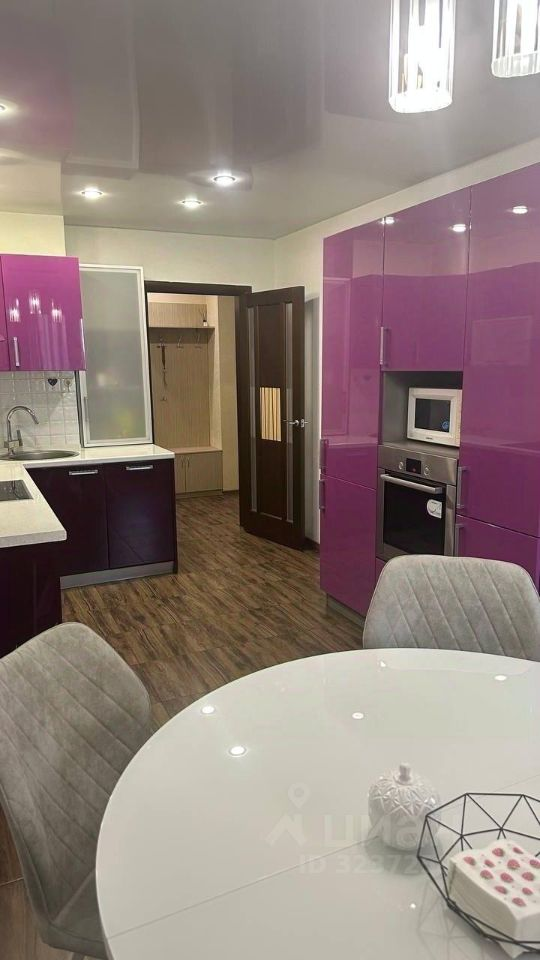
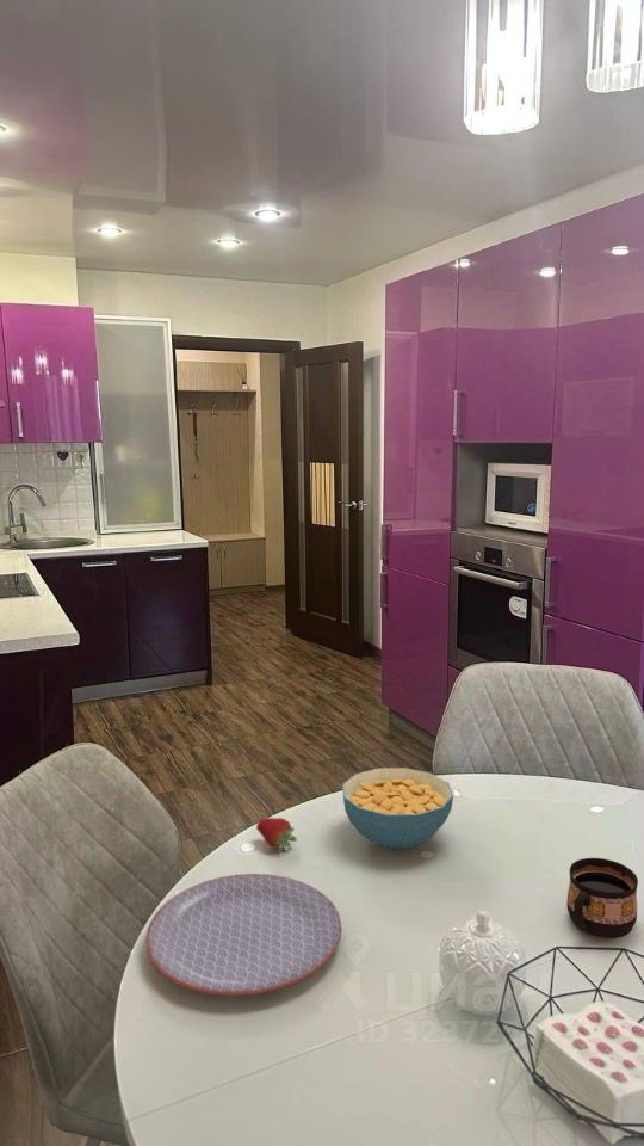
+ plate (244, 932)
+ cereal bowl (396, 815)
+ fruit (275, 832)
+ cup (597, 899)
